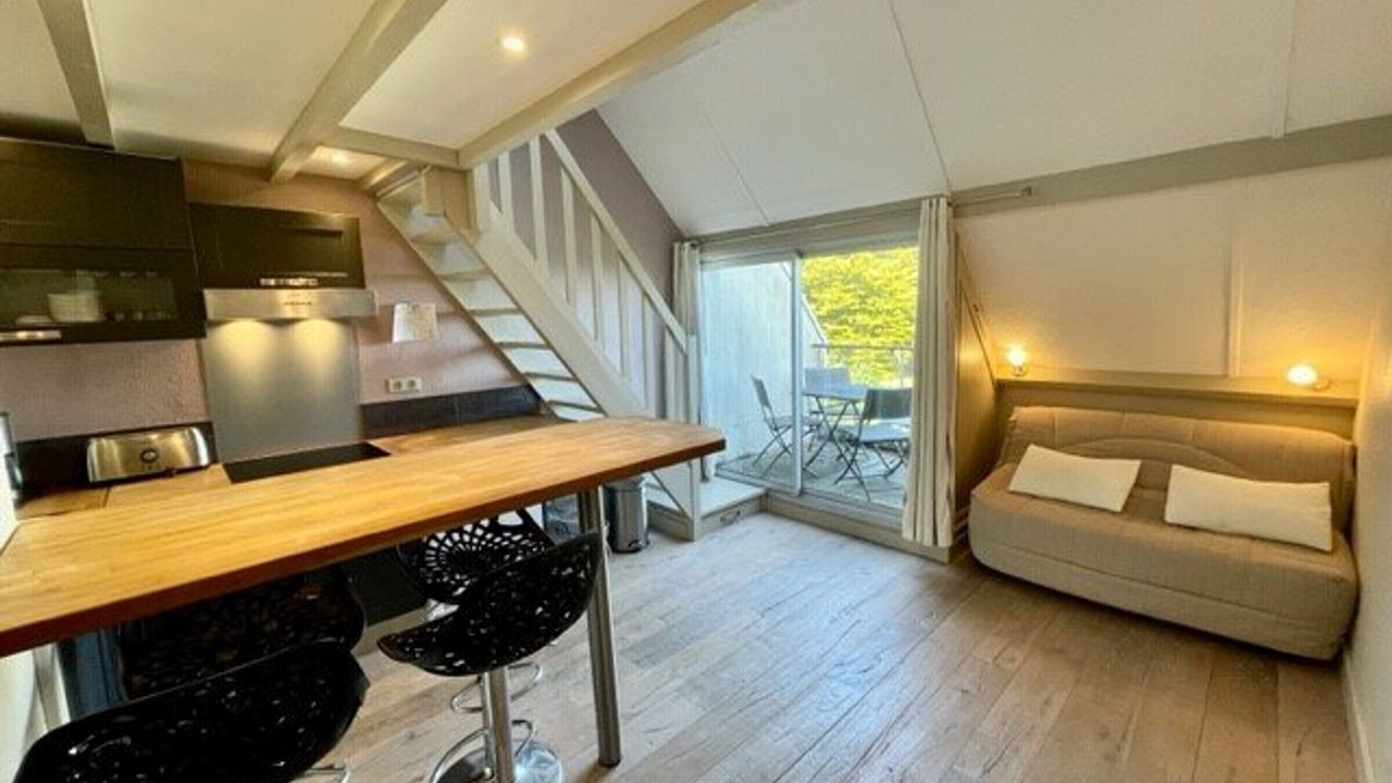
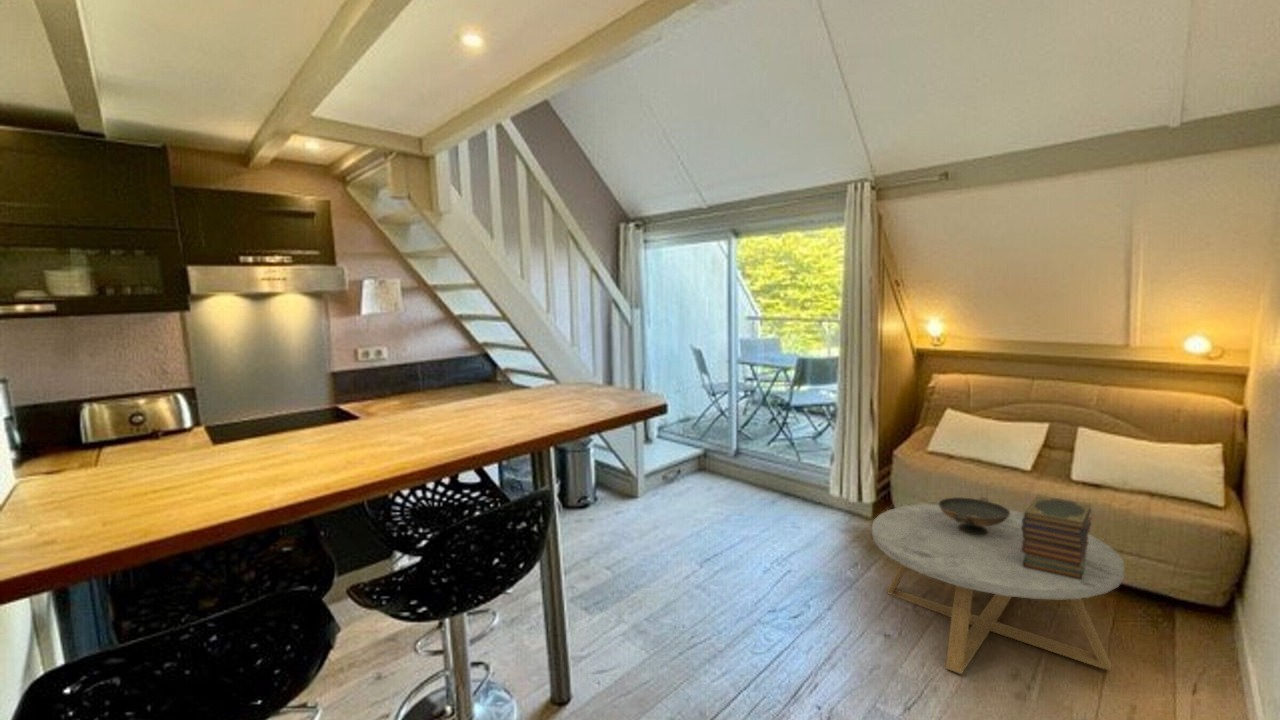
+ coffee table (984, 582)
+ decorative bowl (973, 518)
+ book stack (1057, 534)
